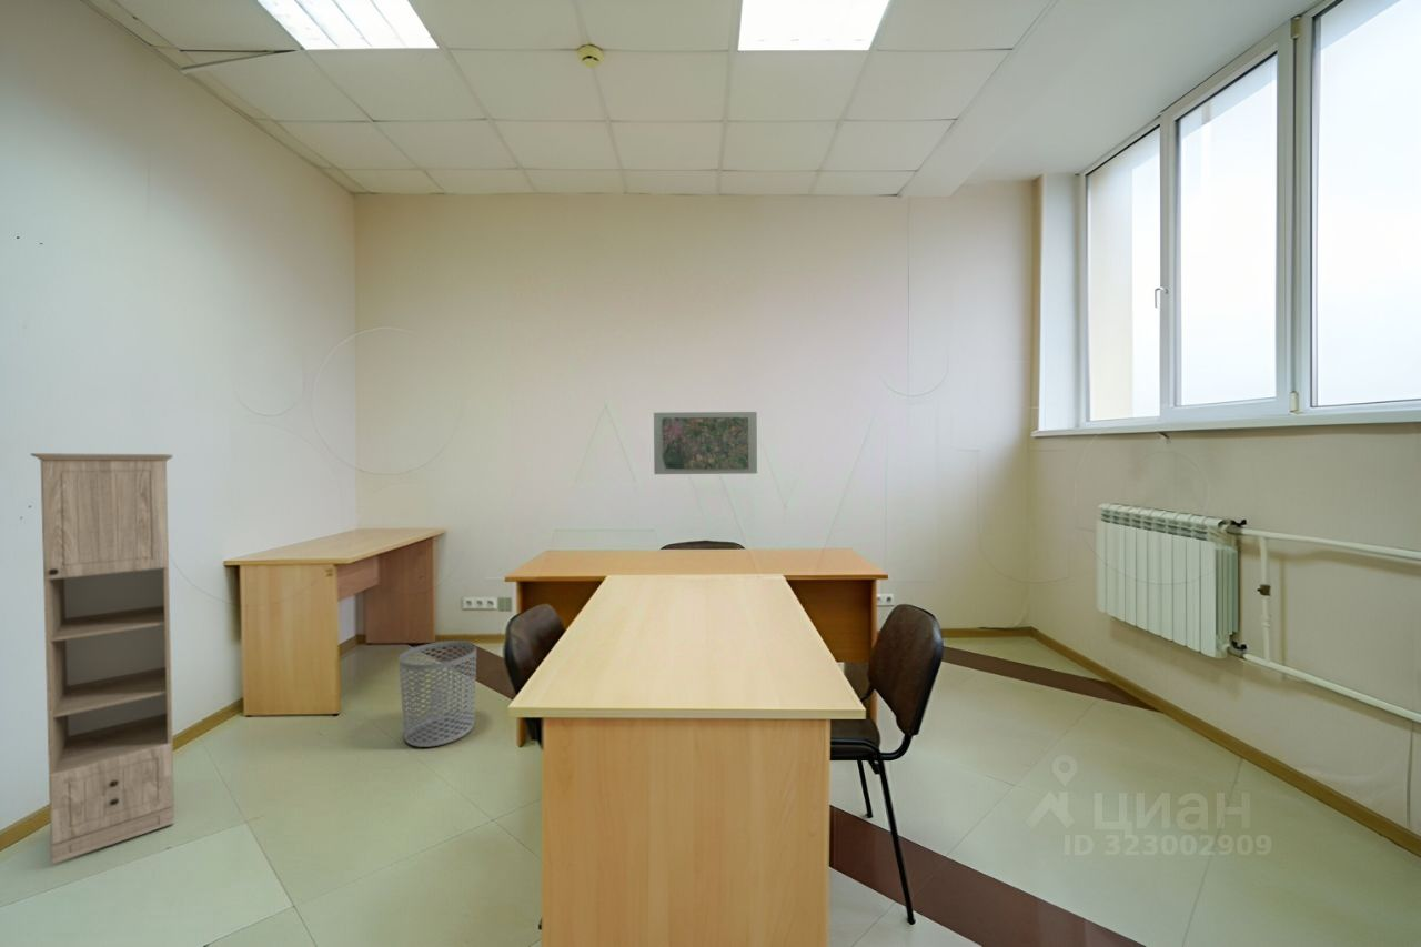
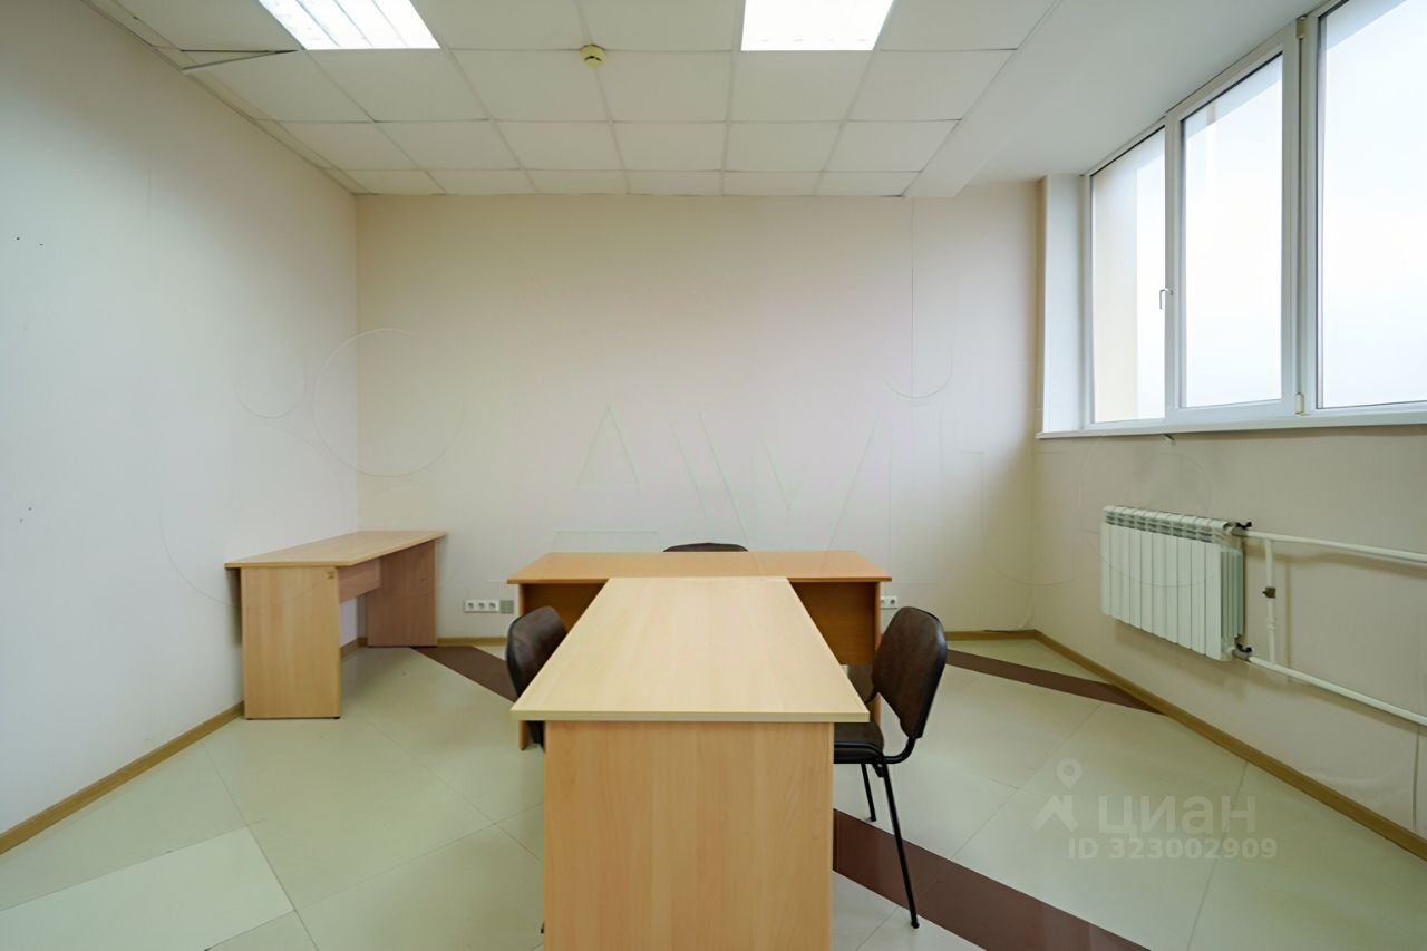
- waste bin (439, 692)
- road map (705, 443)
- storage cabinet (114, 638)
